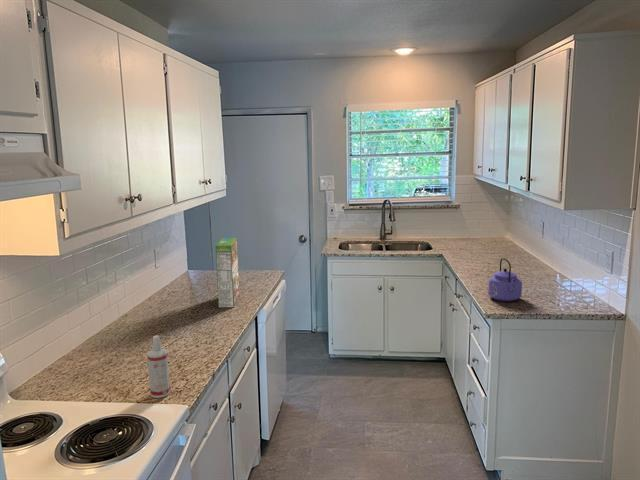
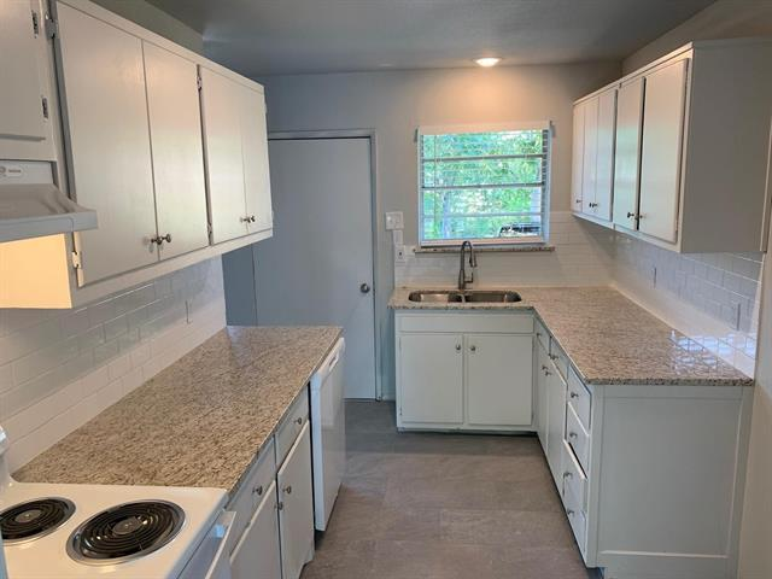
- spray bottle (158, 365)
- kettle (506, 279)
- cereal box (228, 271)
